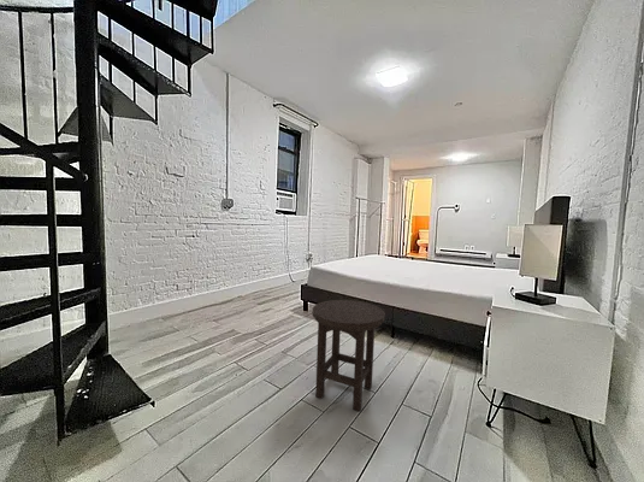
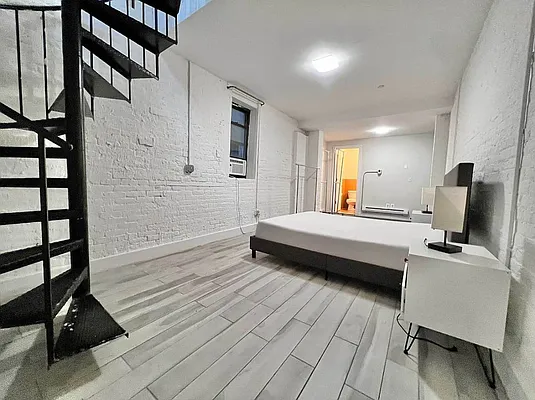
- stool (344, 354)
